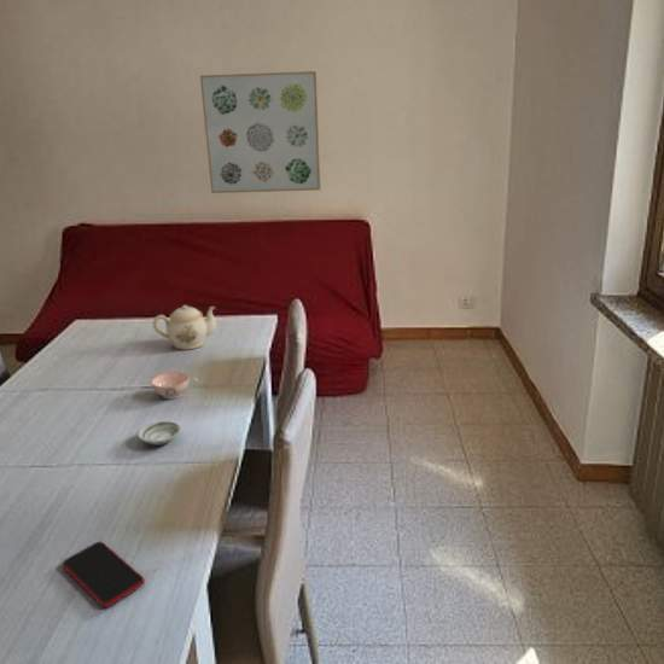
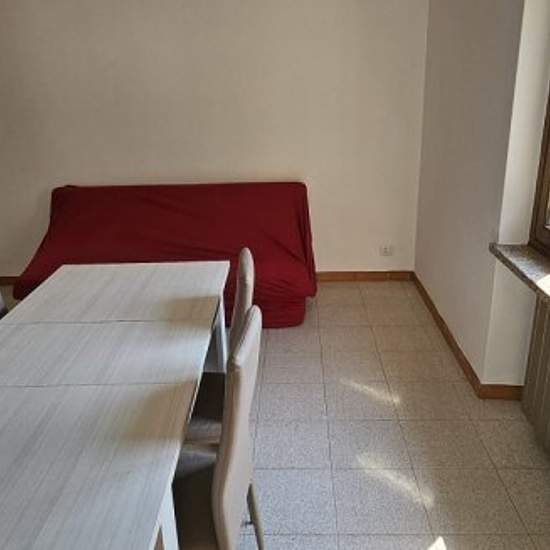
- teacup (175, 386)
- saucer (159, 435)
- smartphone (101, 571)
- wall art (262, 134)
- teapot (185, 325)
